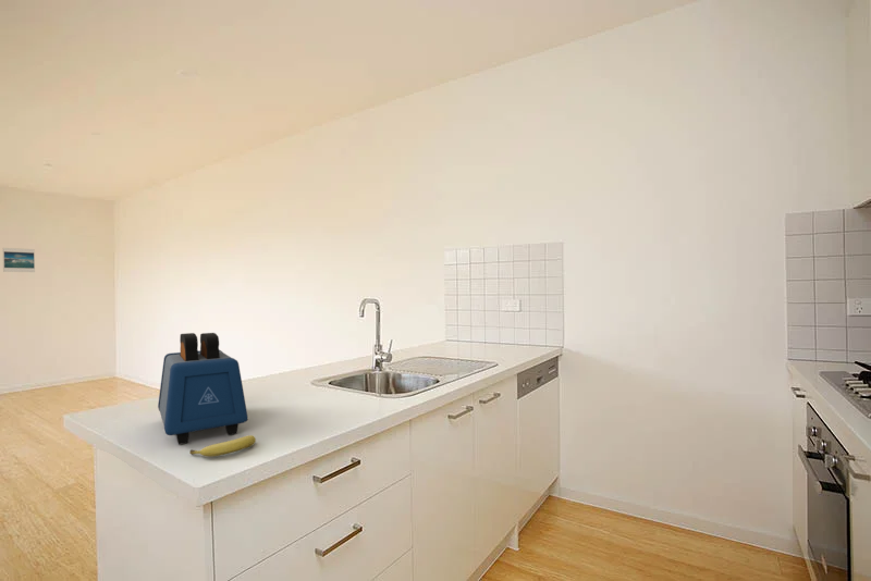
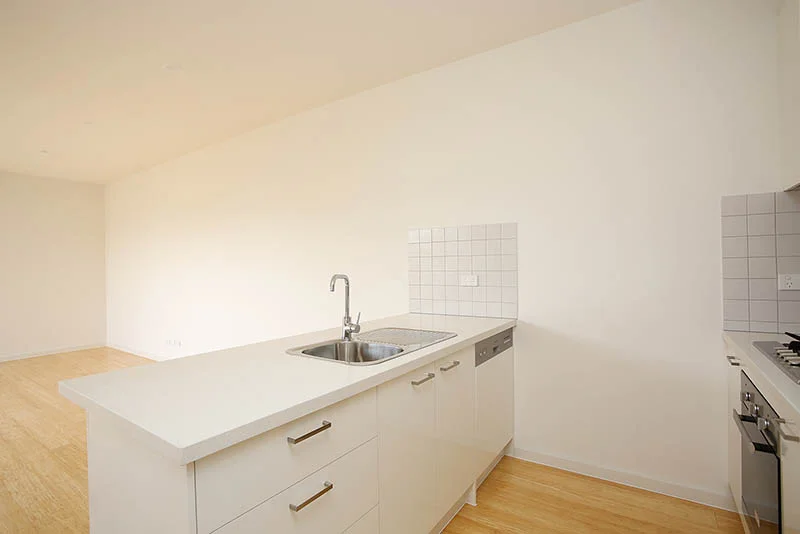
- toaster (199, 379)
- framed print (19, 260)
- fruit (225, 445)
